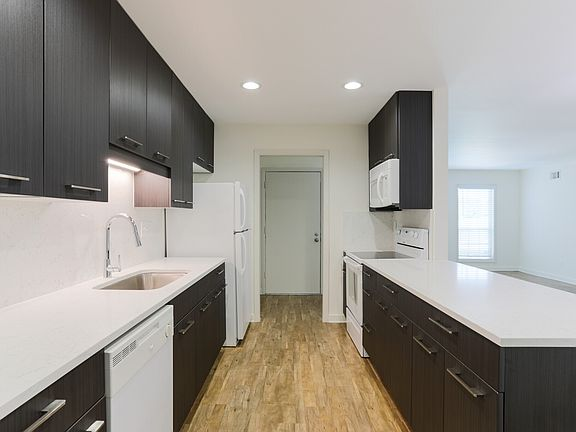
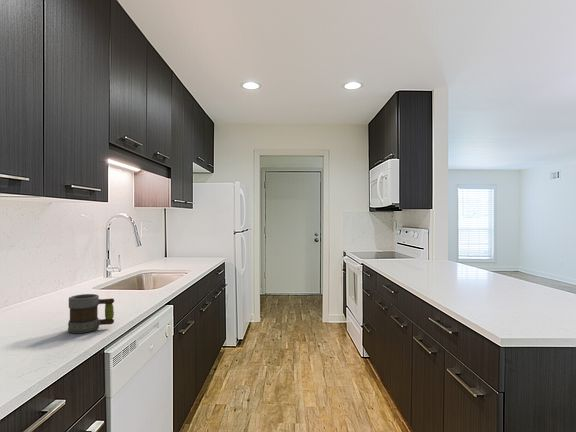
+ mug (91, 312)
